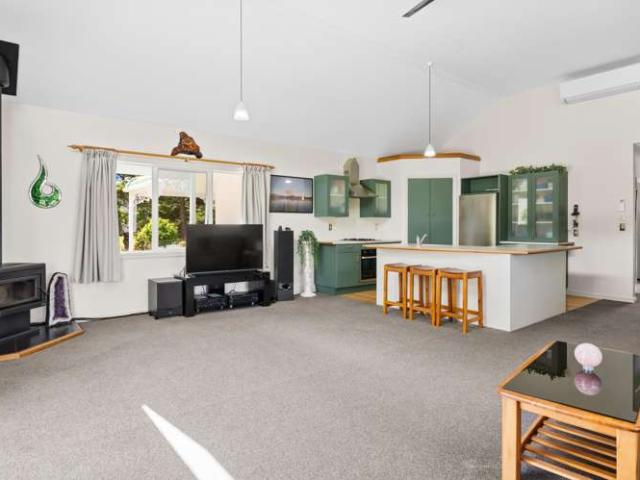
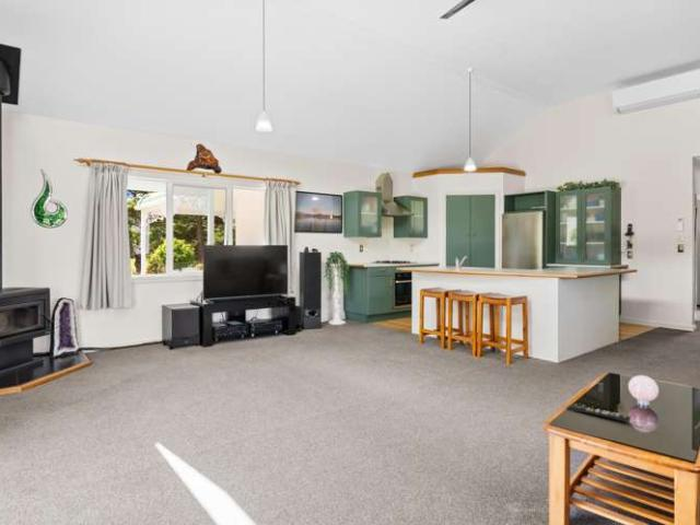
+ remote control (597, 412)
